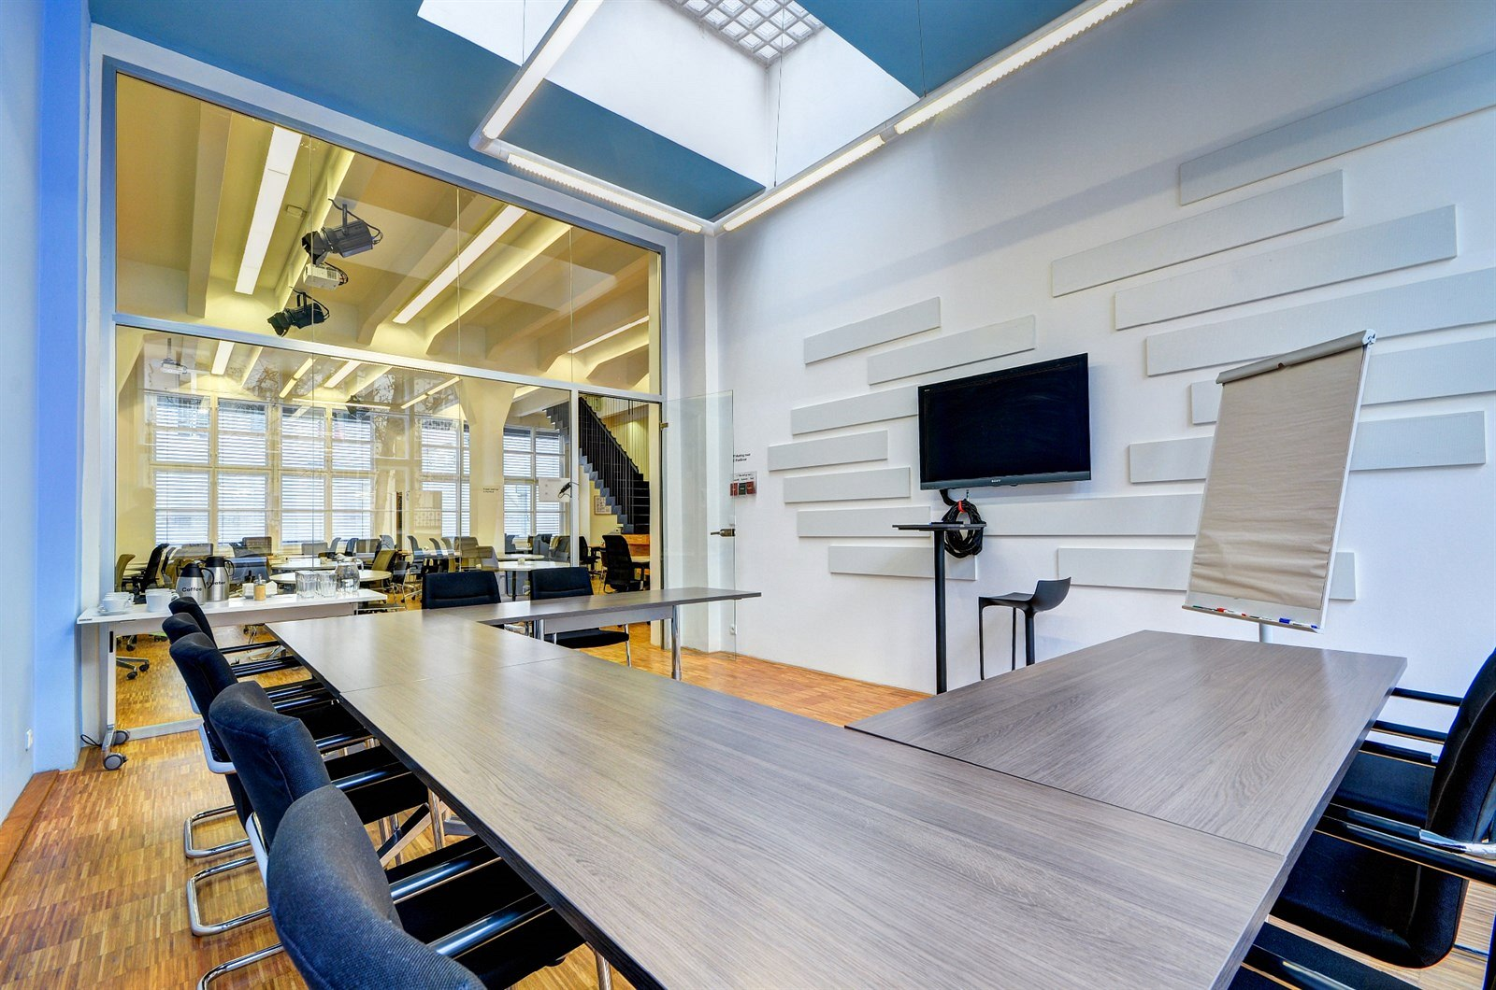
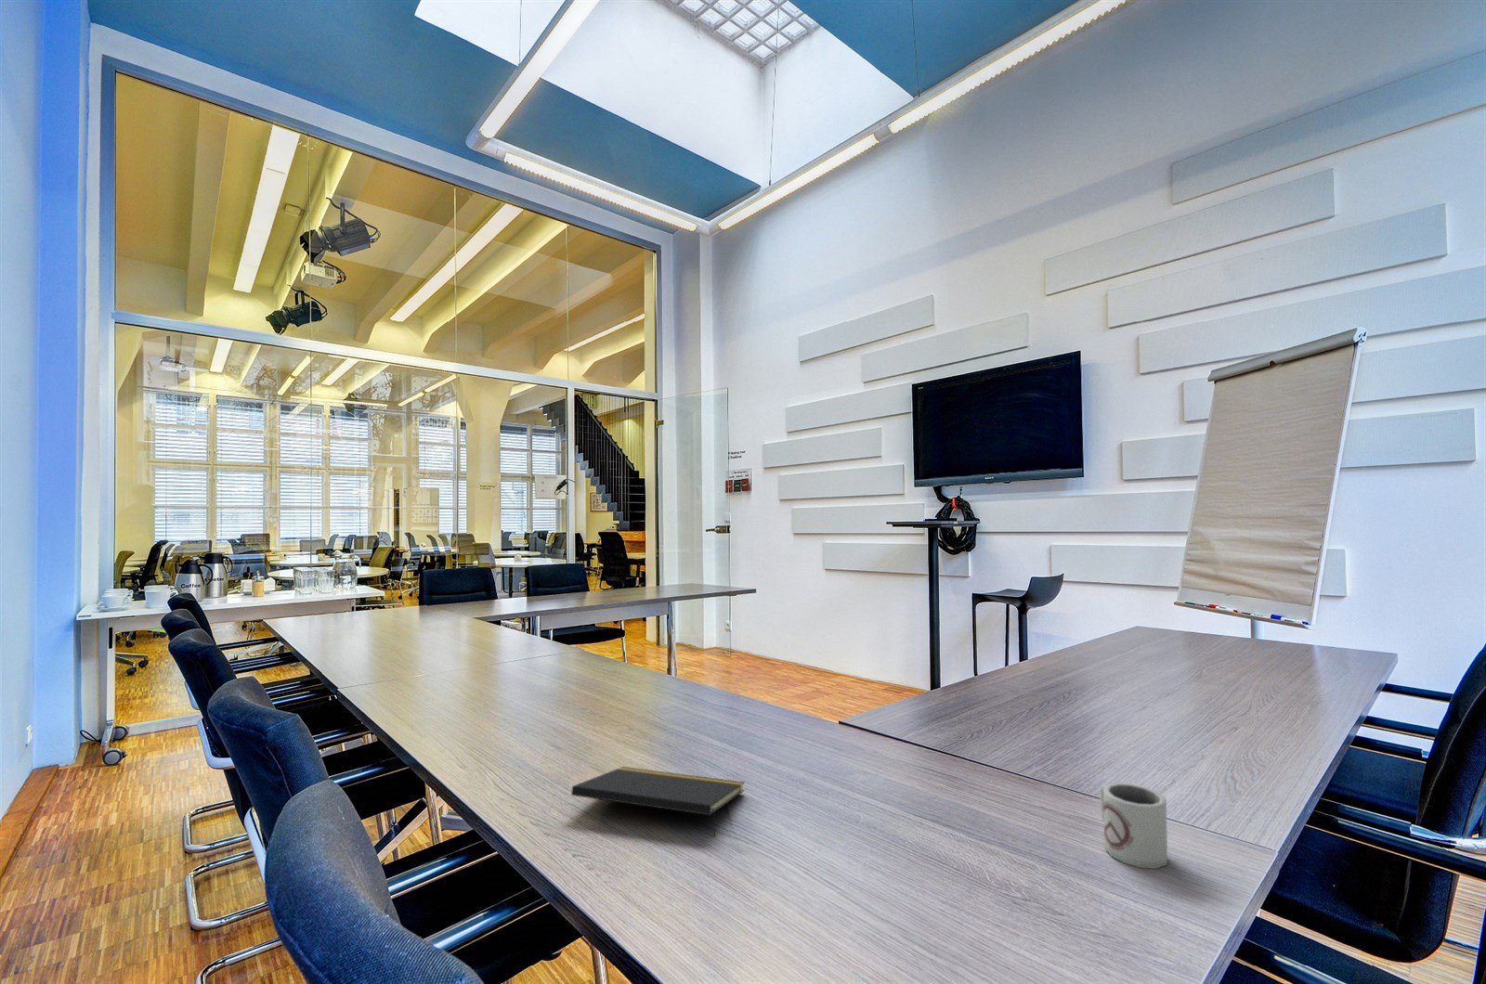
+ notepad (661, 789)
+ cup (1128, 819)
